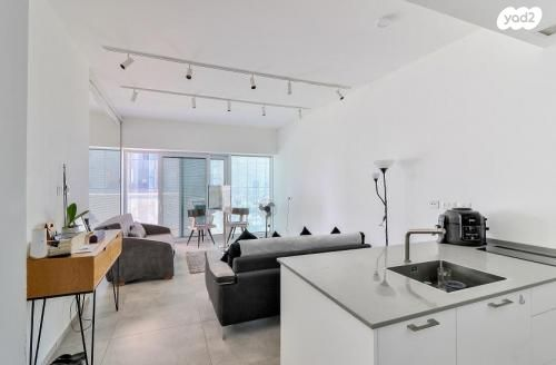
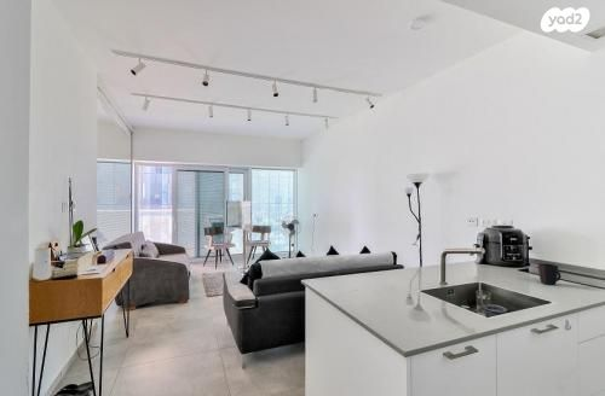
+ mug (551, 274)
